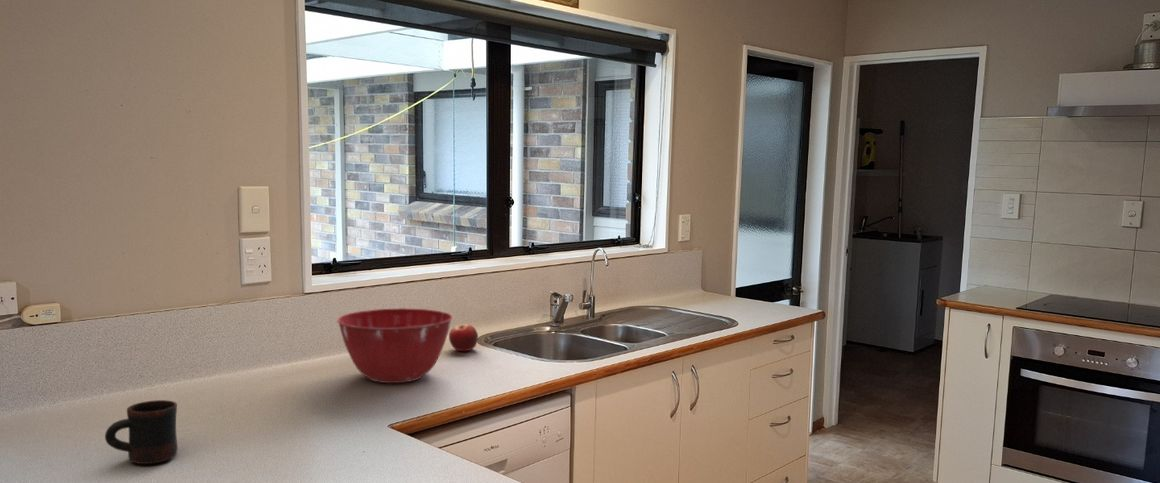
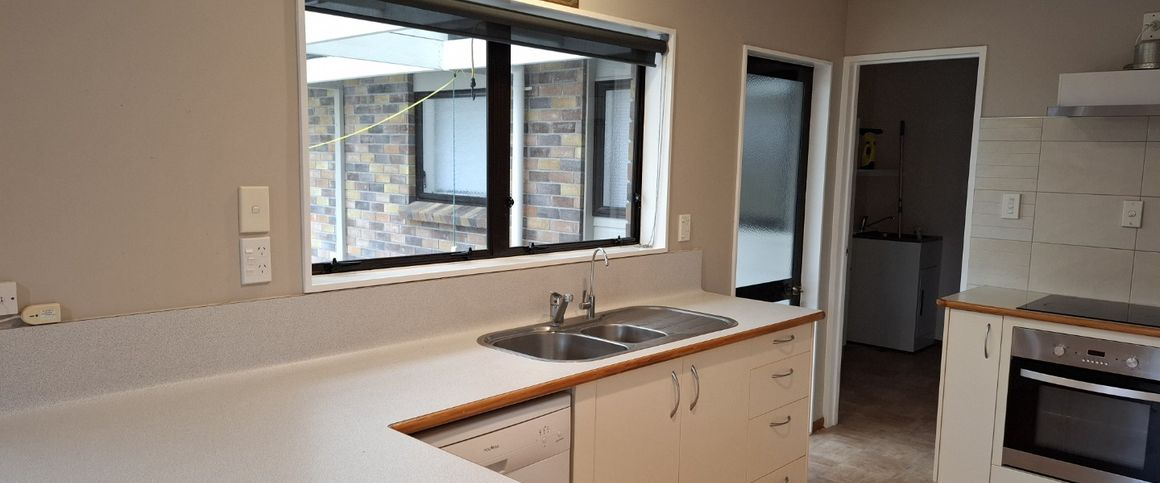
- fruit (463, 337)
- mixing bowl (395, 346)
- mug (141, 434)
